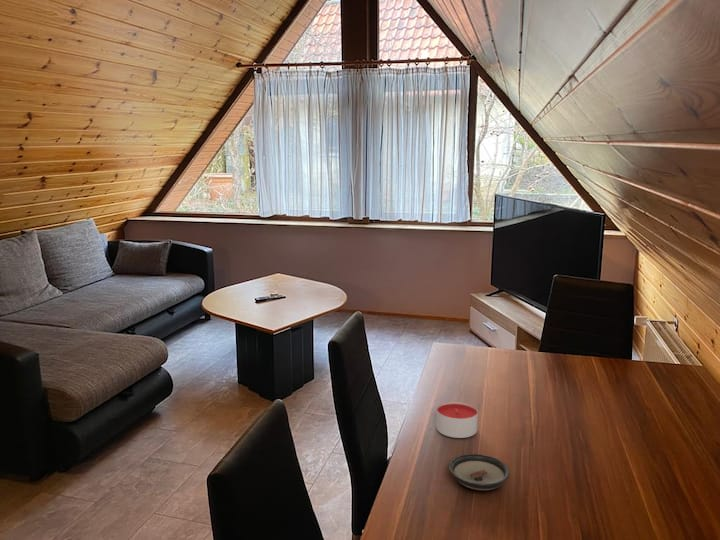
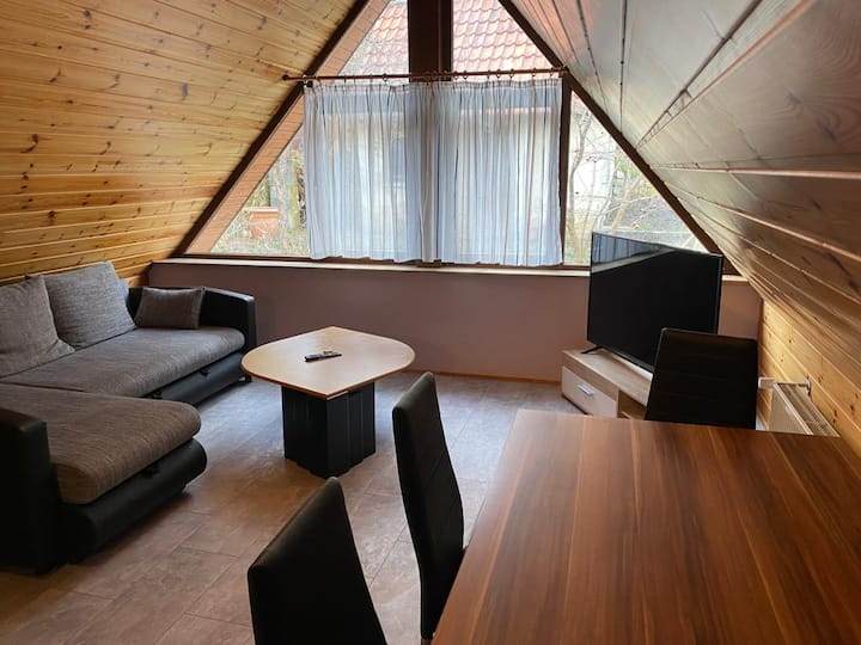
- candle (456, 418)
- saucer (478, 475)
